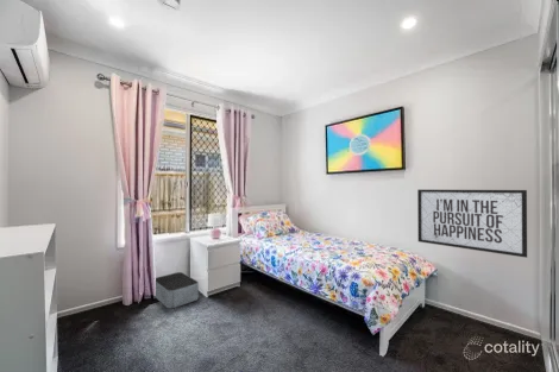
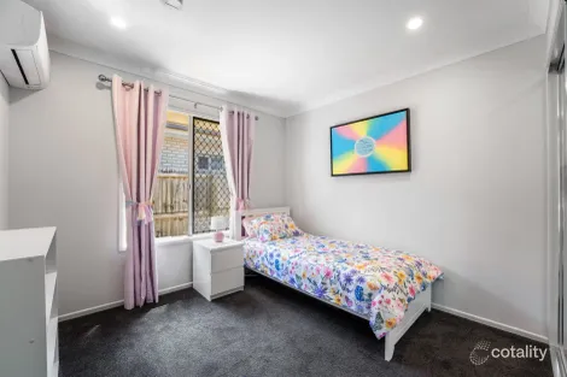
- mirror (465, 219)
- storage bin (175, 288)
